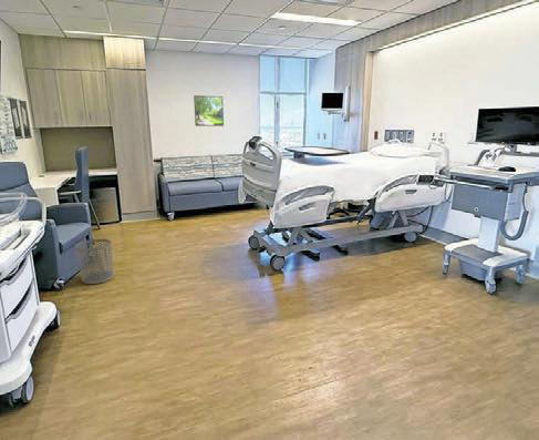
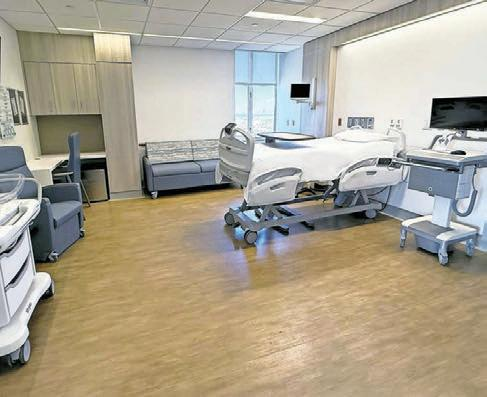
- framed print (208, 111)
- waste bin (95, 260)
